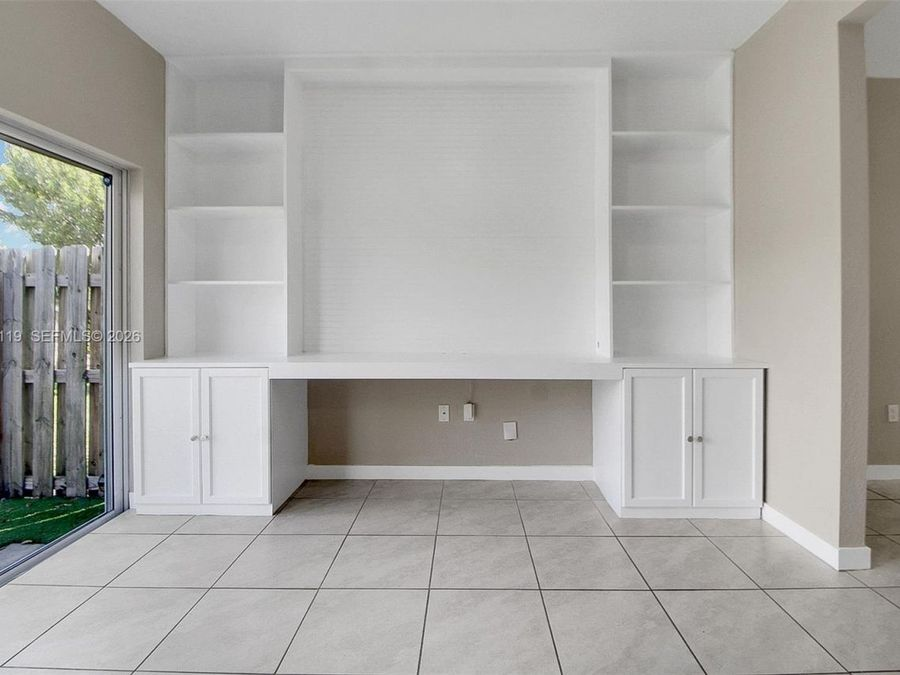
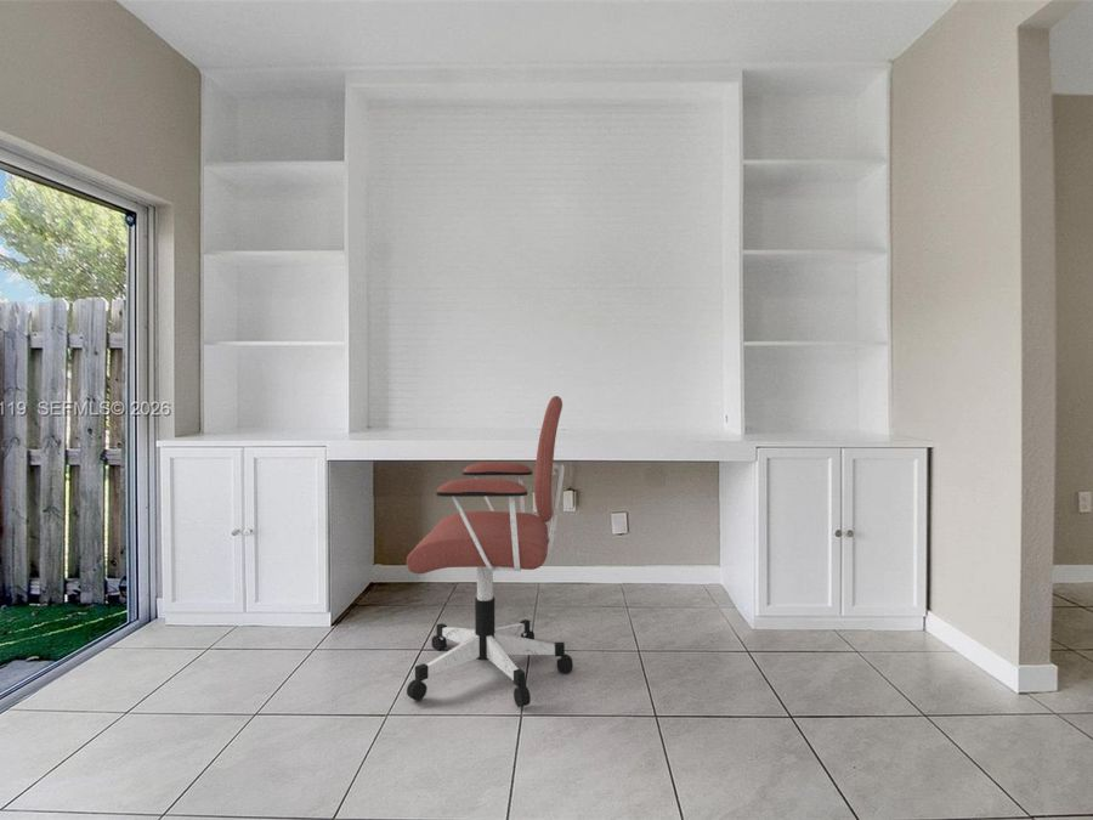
+ office chair (495, 533)
